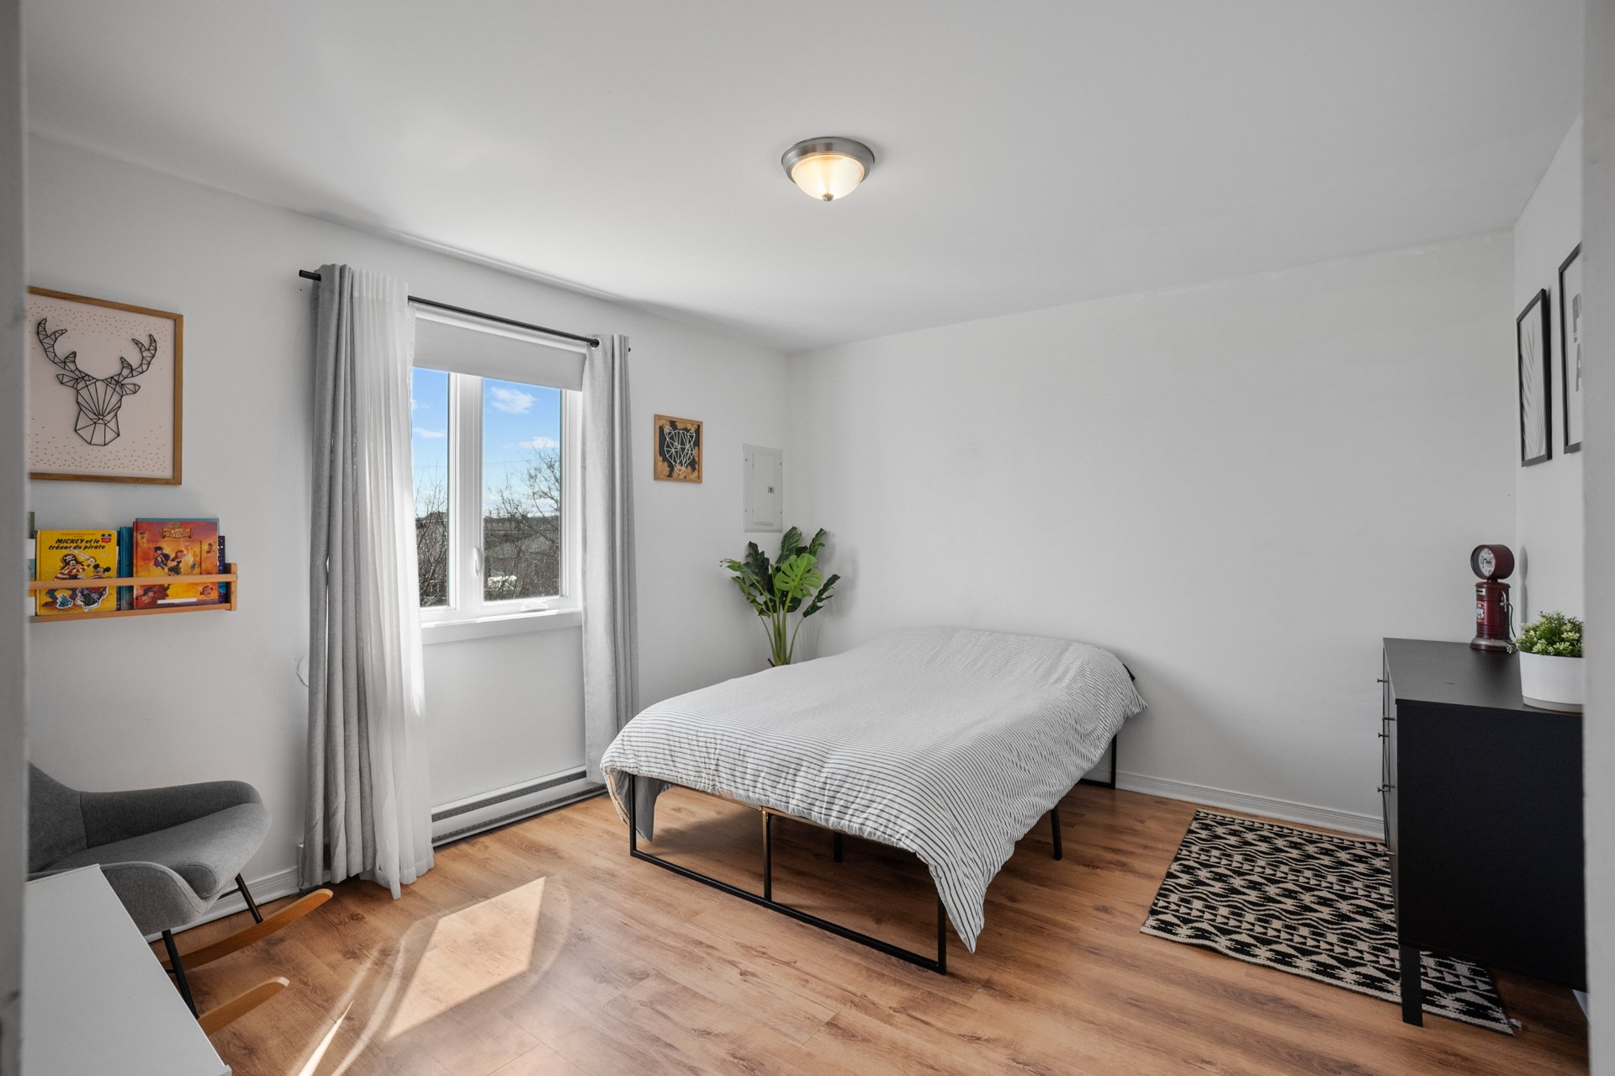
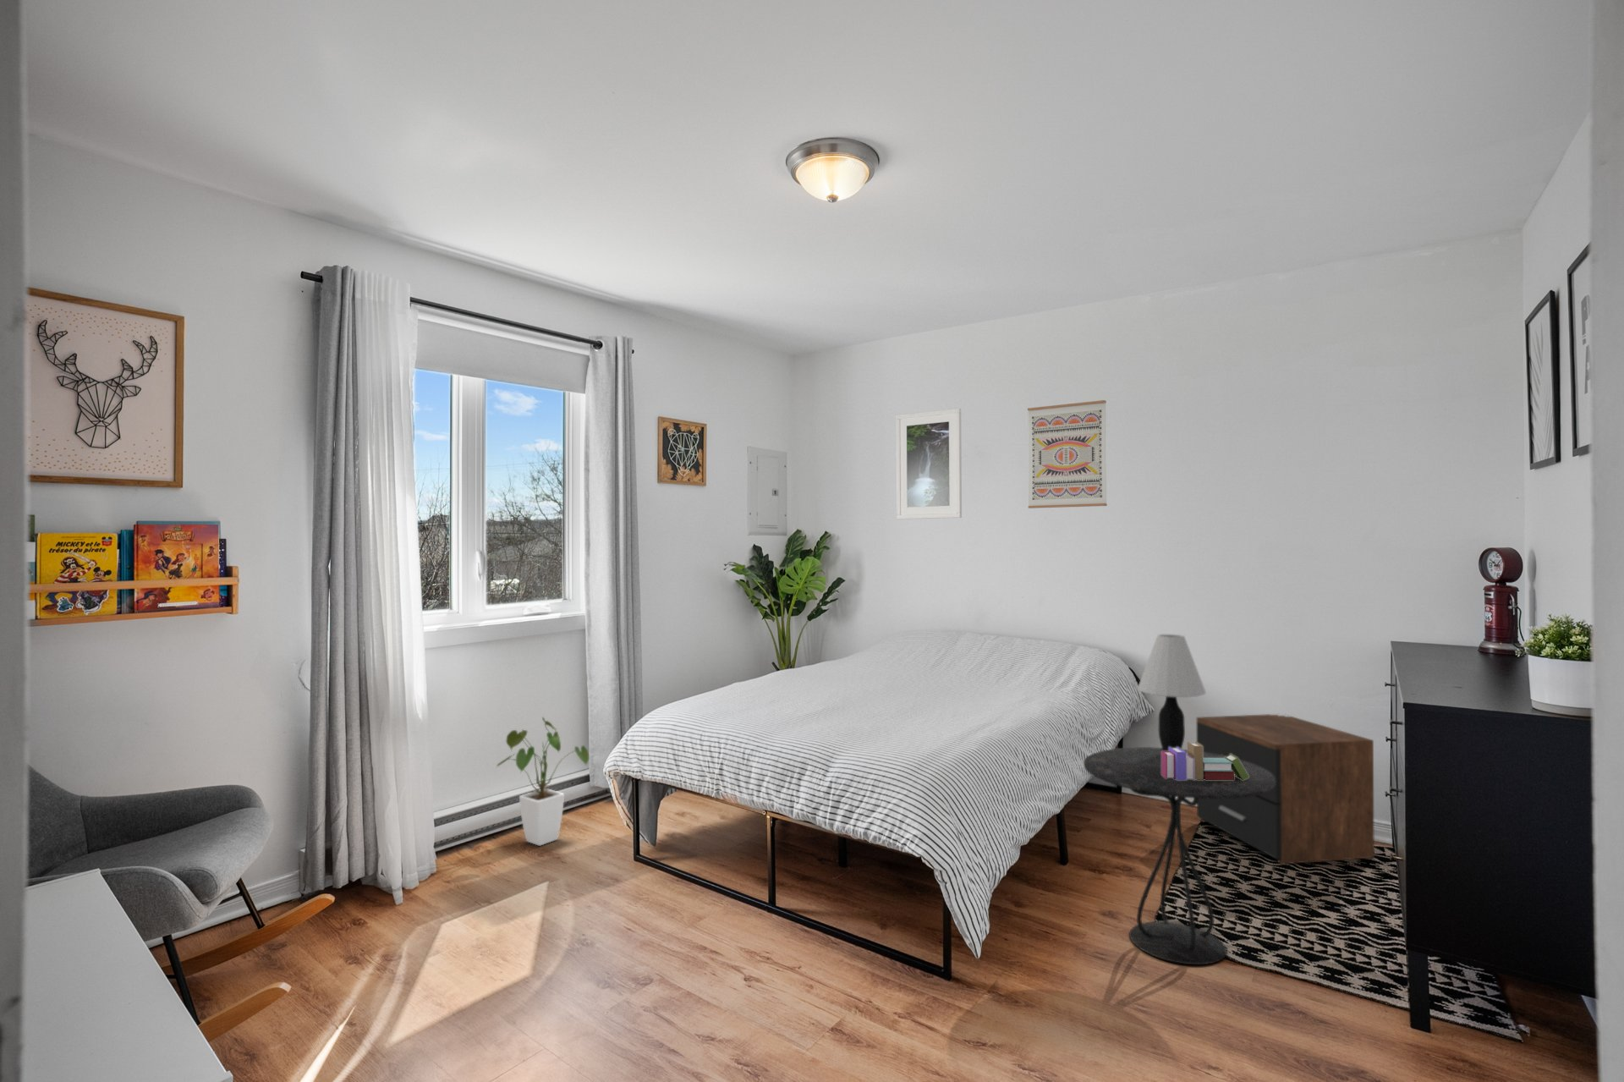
+ nightstand (1279, 783)
+ wall art (1066, 455)
+ table lamp (1171, 694)
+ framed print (927, 465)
+ side table (1180, 855)
+ book (1204, 760)
+ house plant (549, 780)
